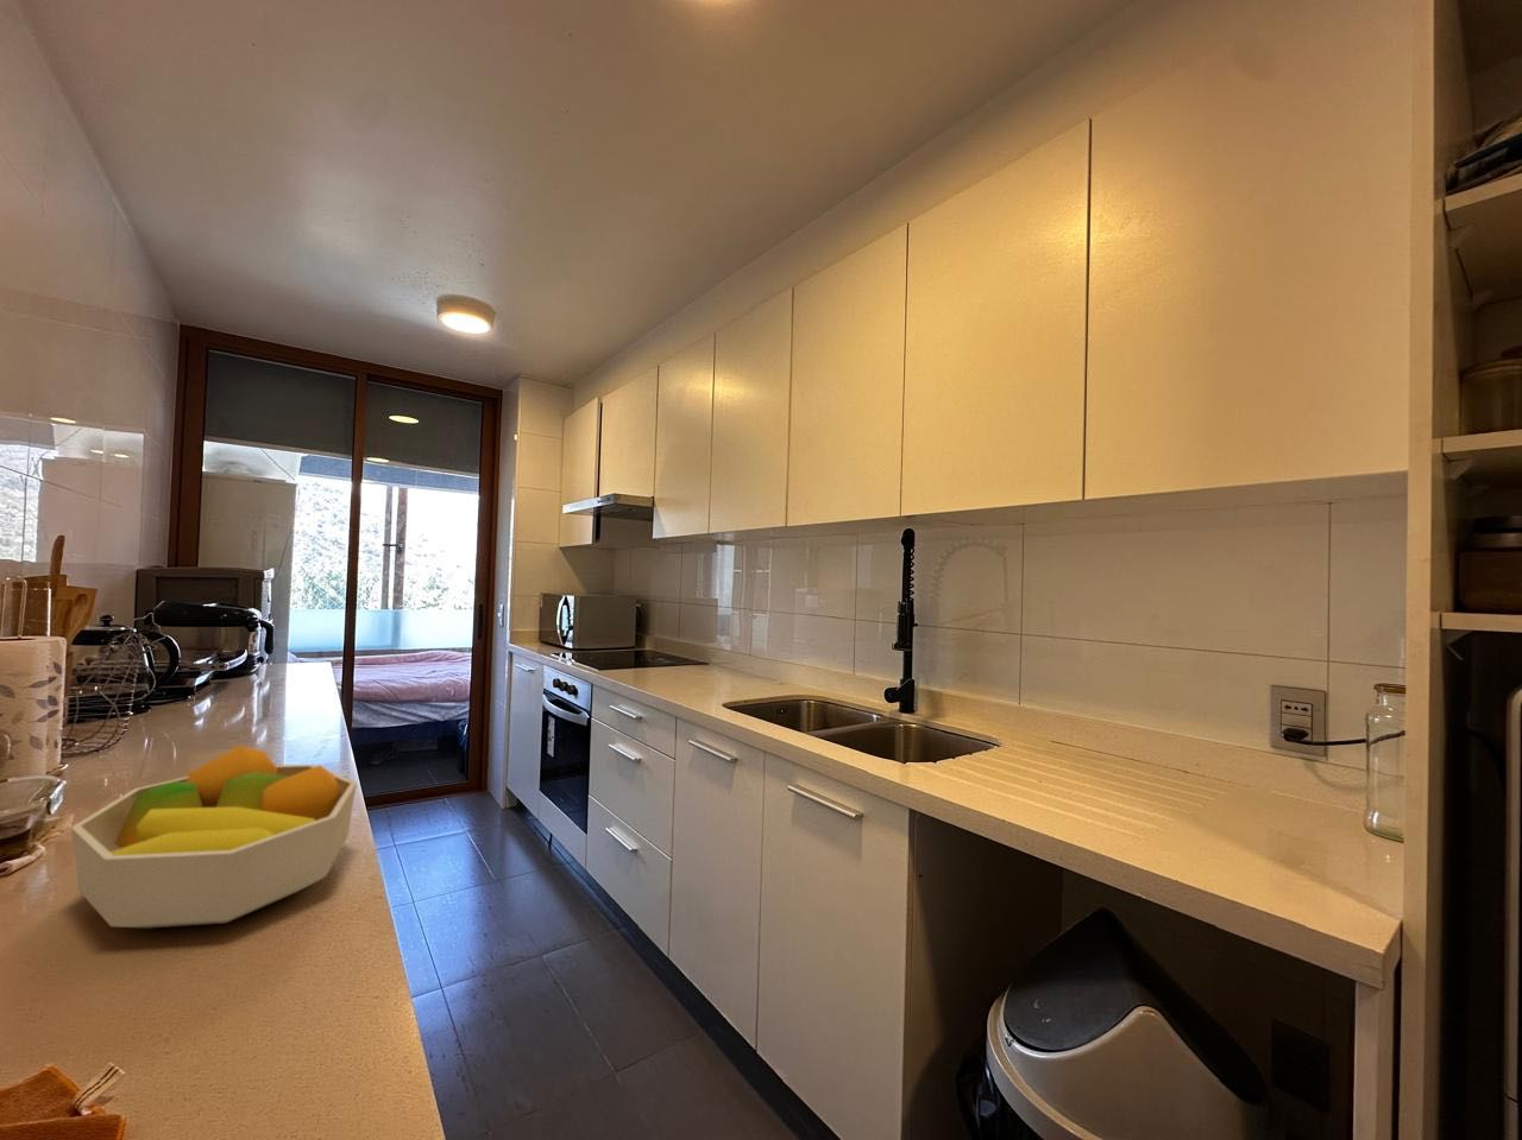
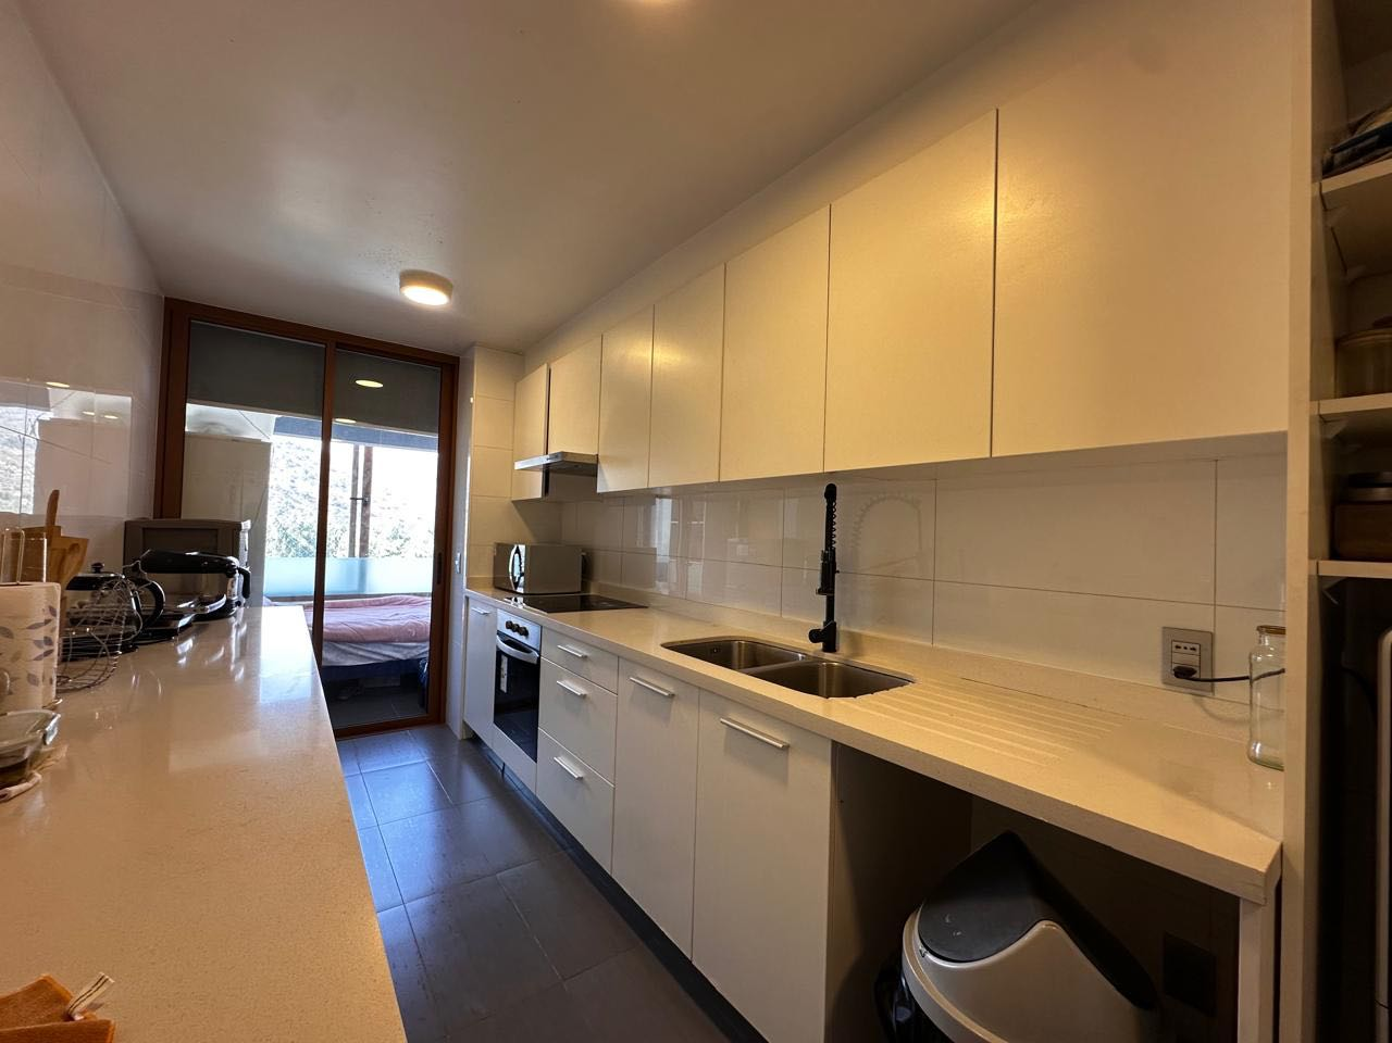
- fruit bowl (228, 823)
